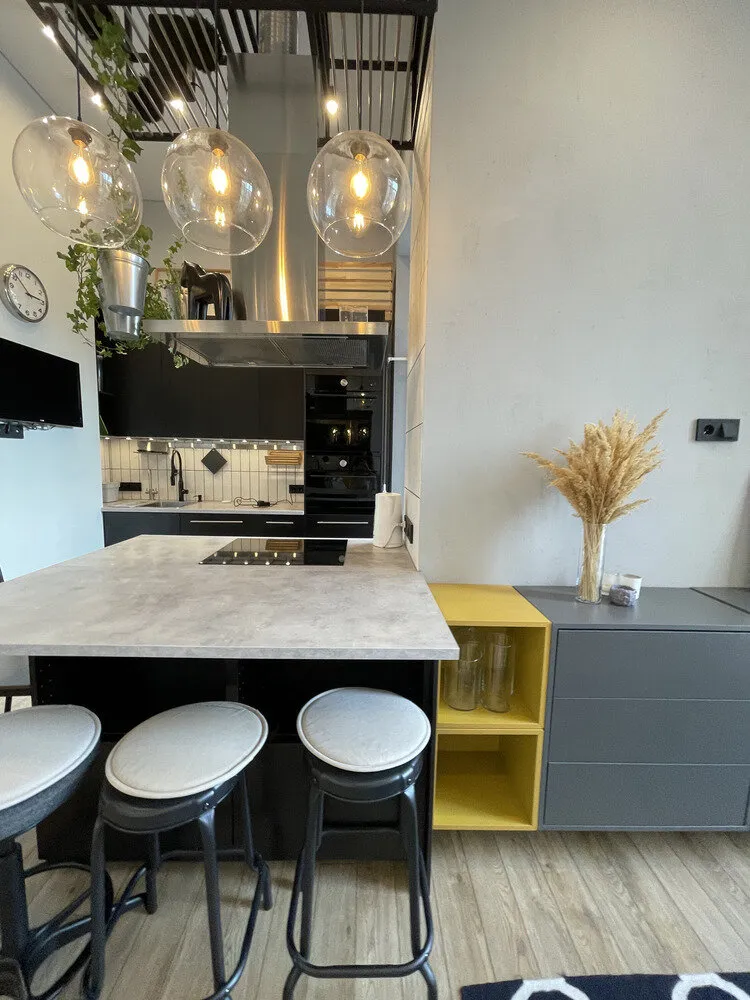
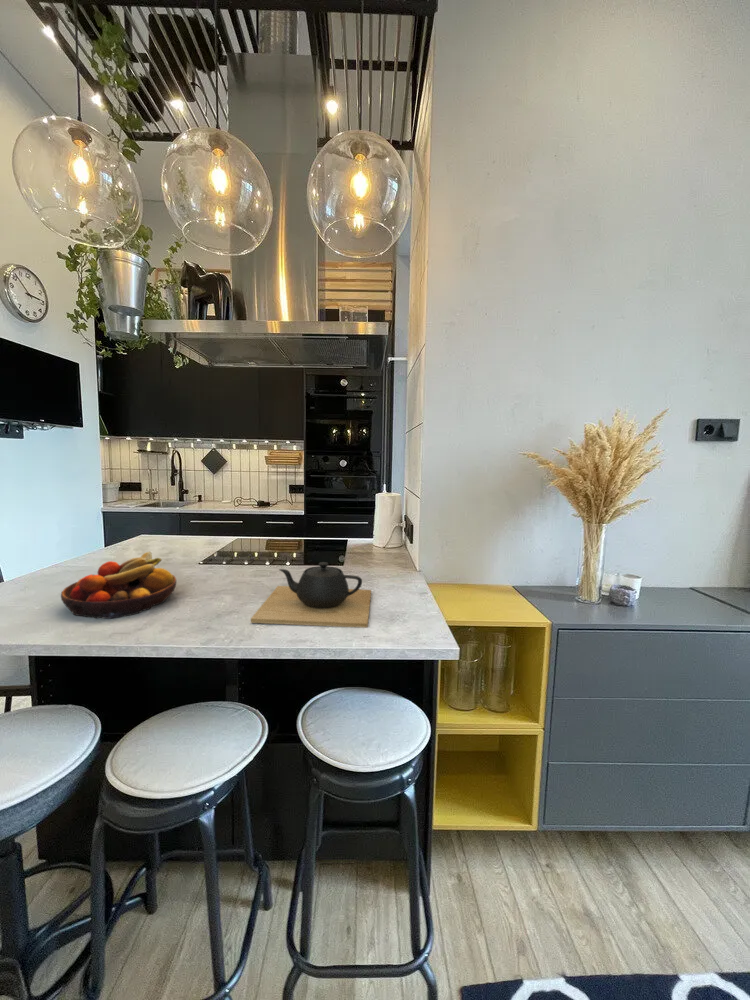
+ teapot (318, 584)
+ fruit bowl (121, 580)
